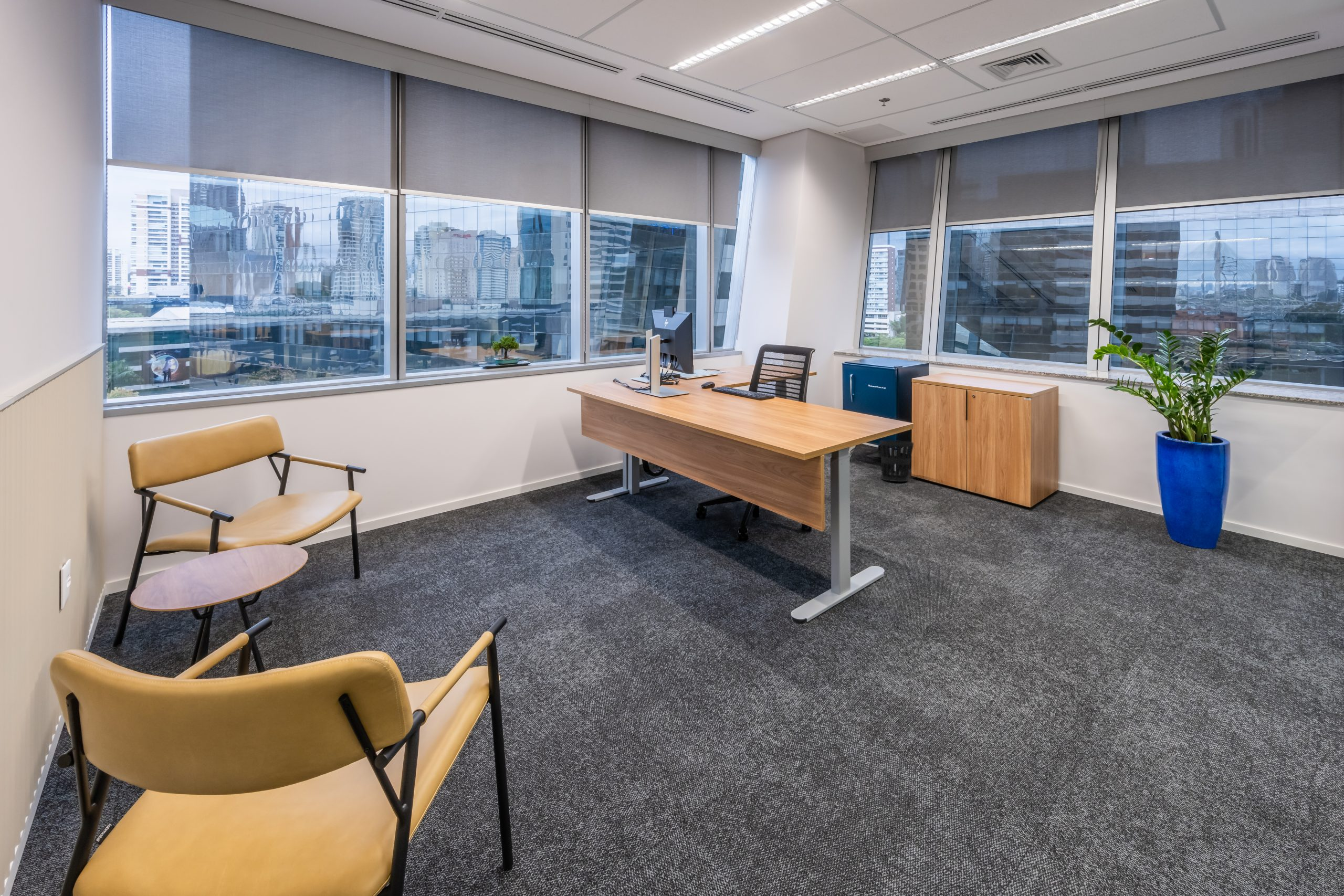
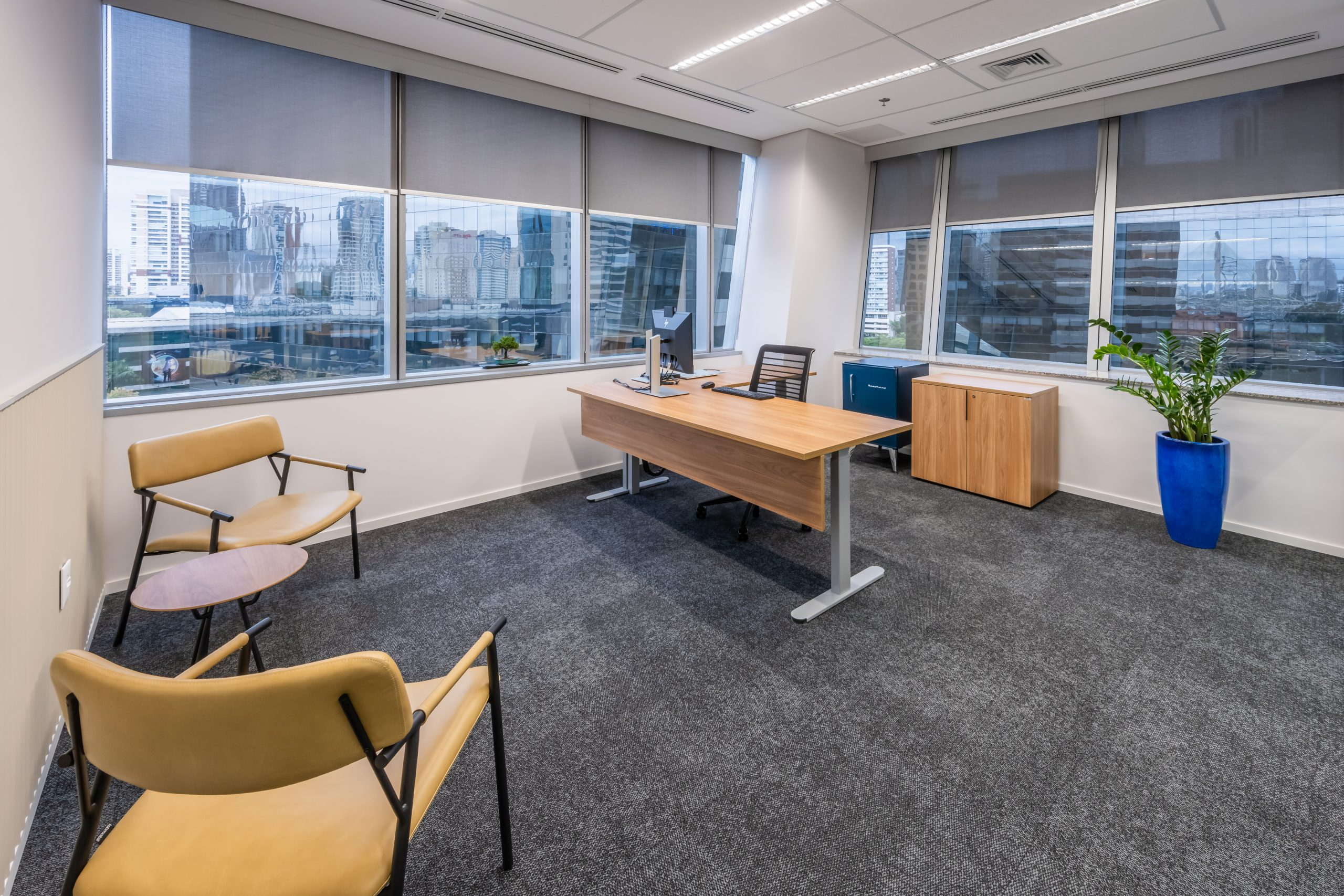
- wastebasket (895, 460)
